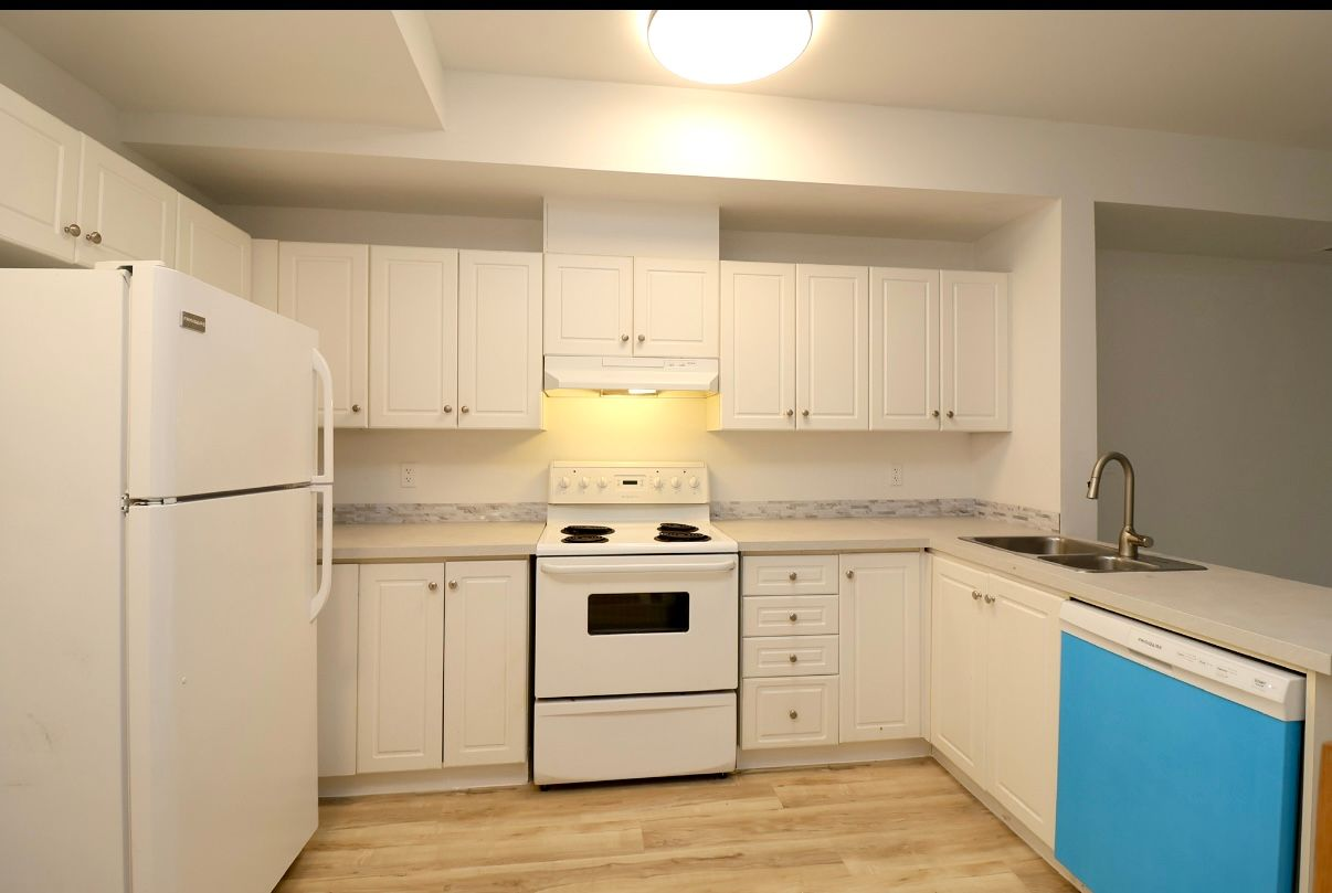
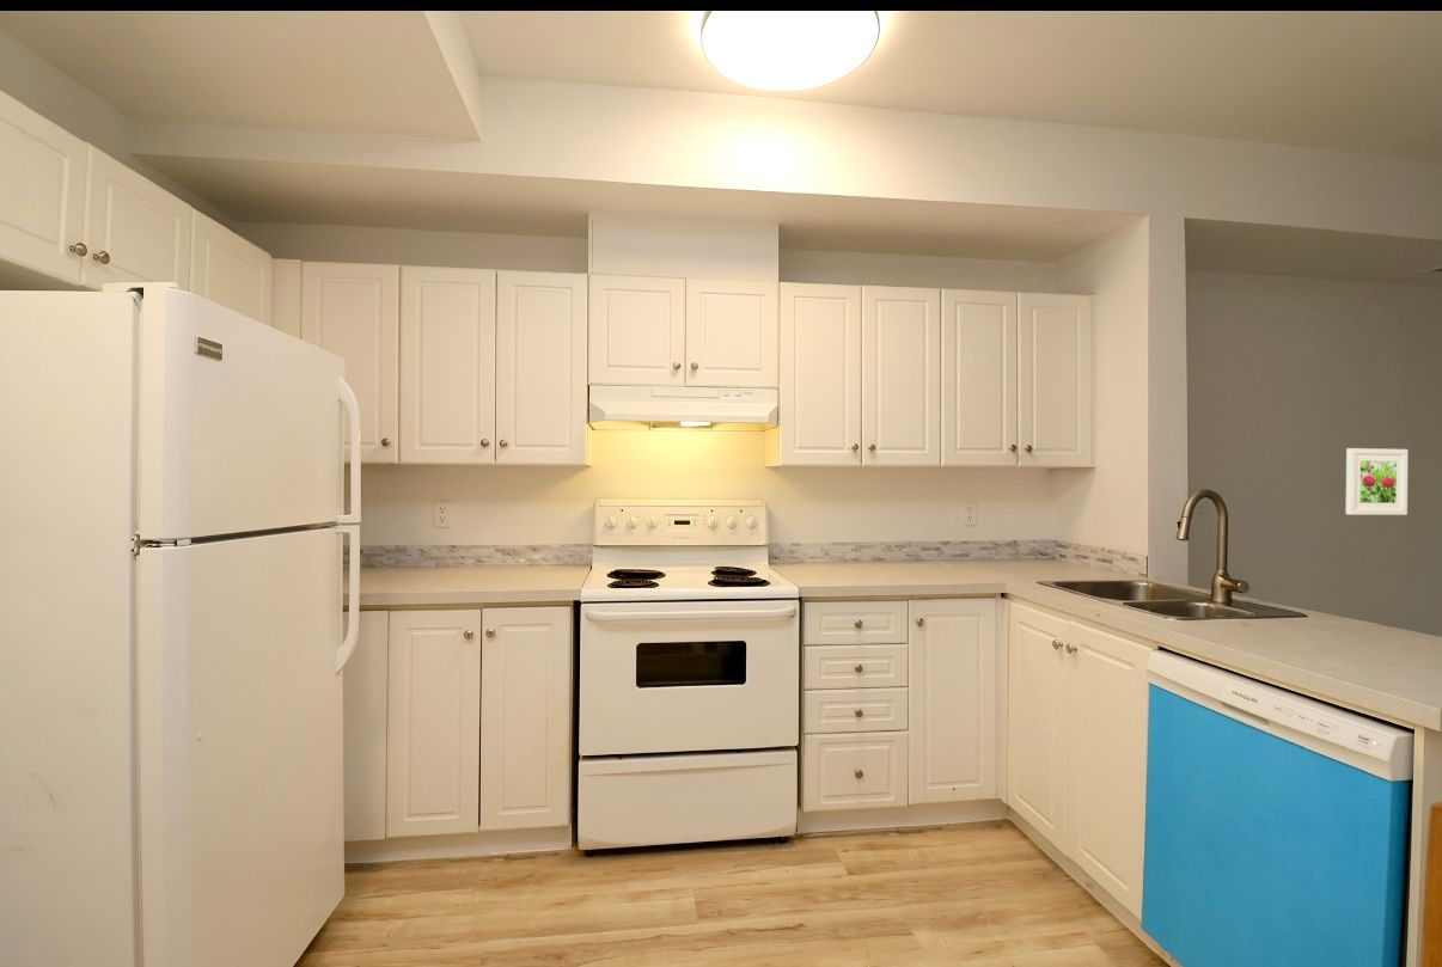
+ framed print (1376, 482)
